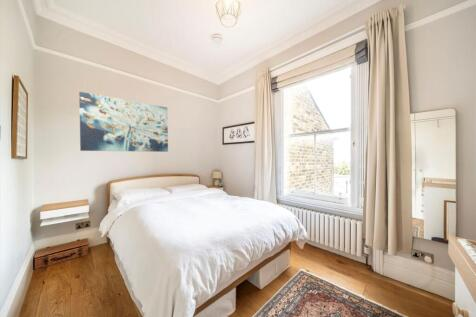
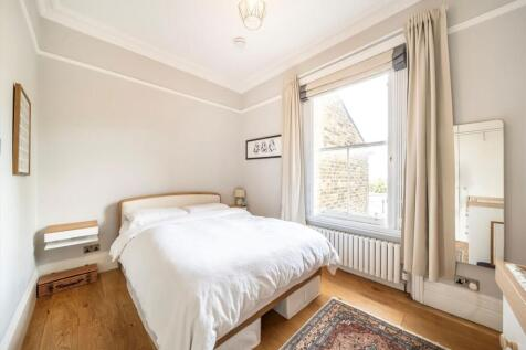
- wall art (129, 126)
